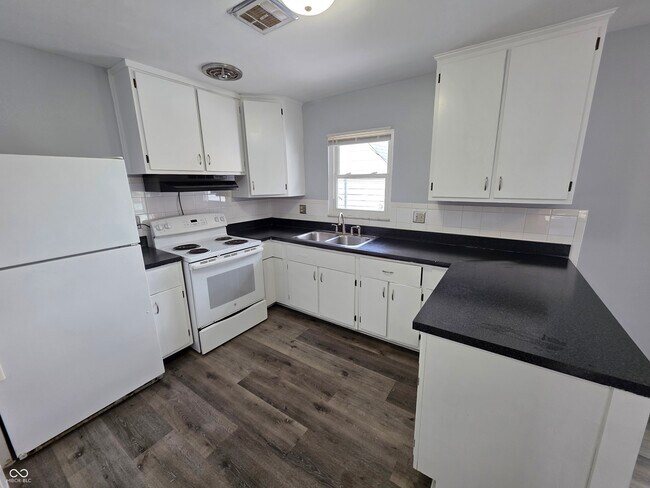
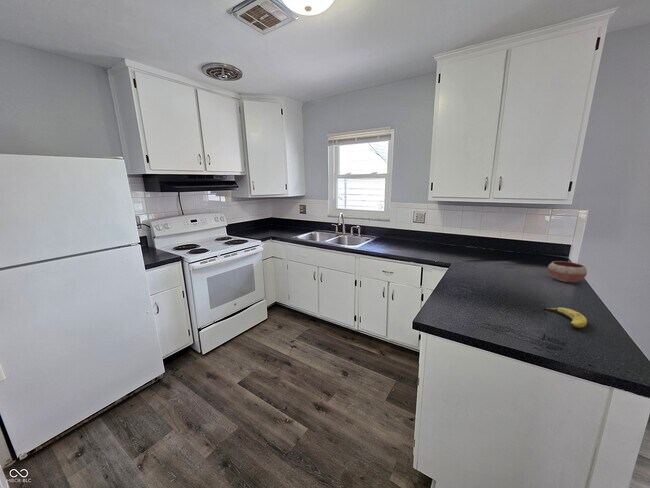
+ bowl (566, 272)
+ banana (567, 315)
